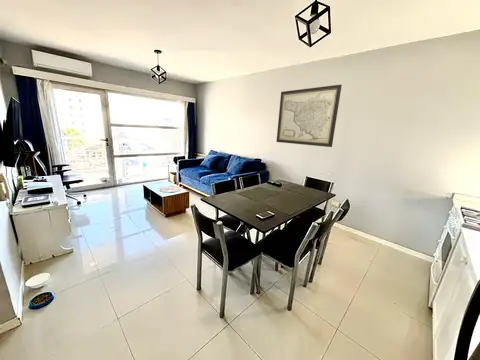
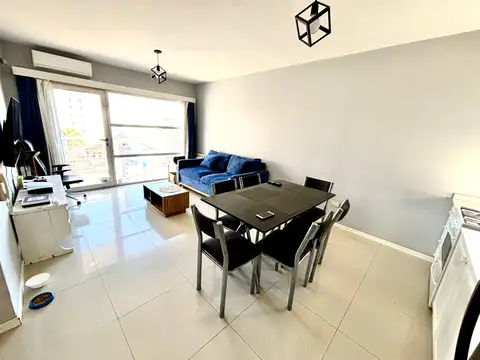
- wall art (304, 117)
